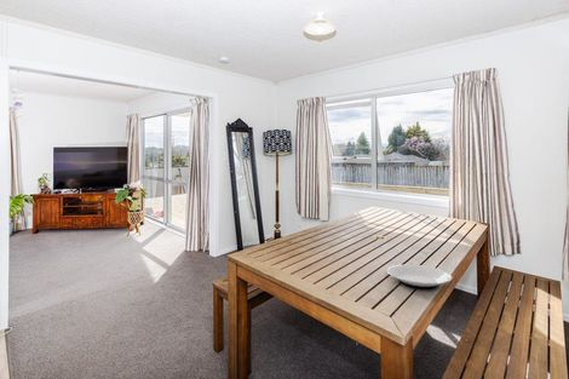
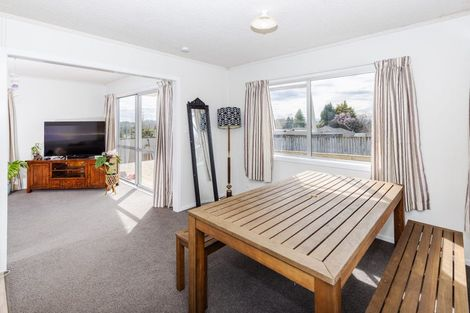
- plate (418, 277)
